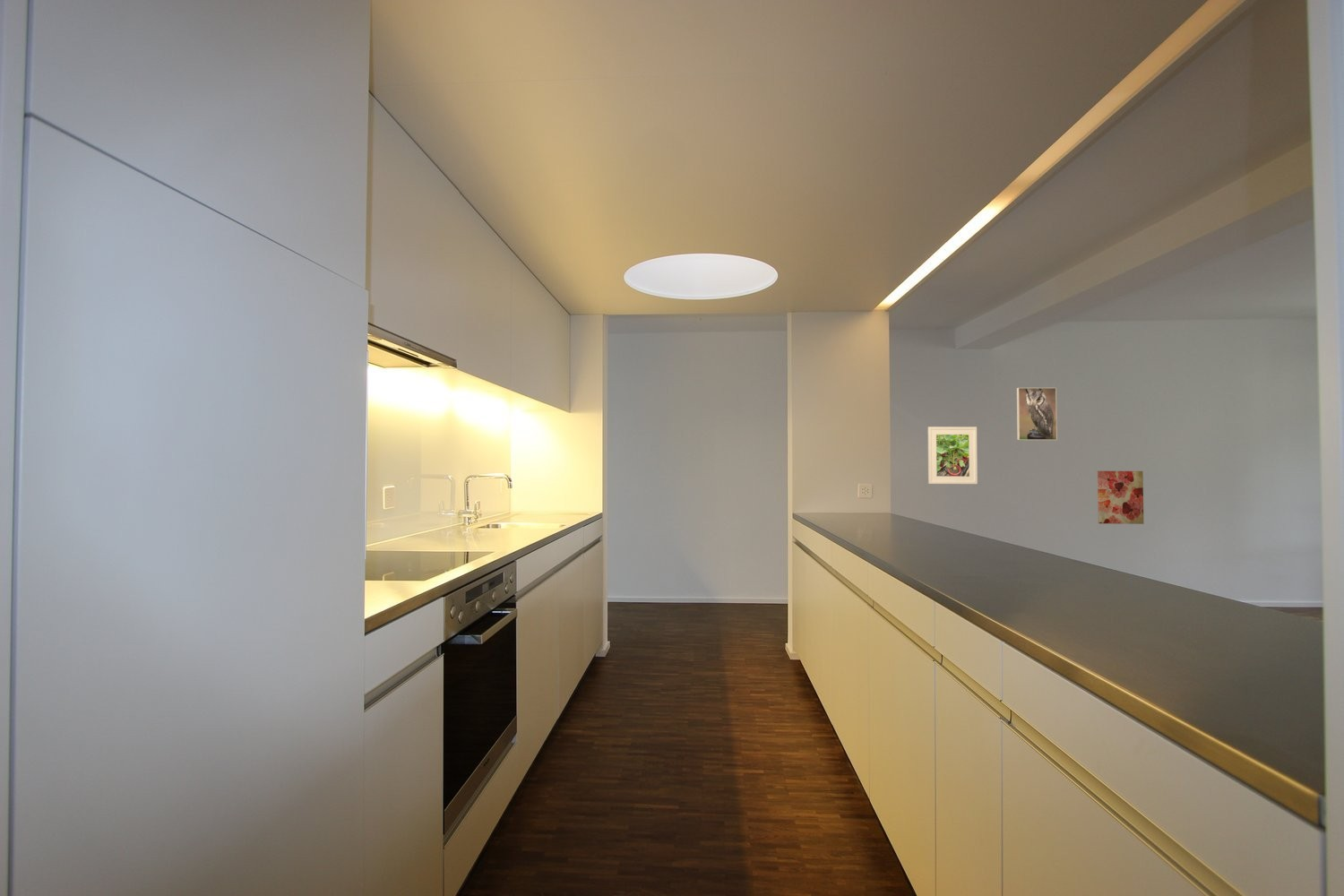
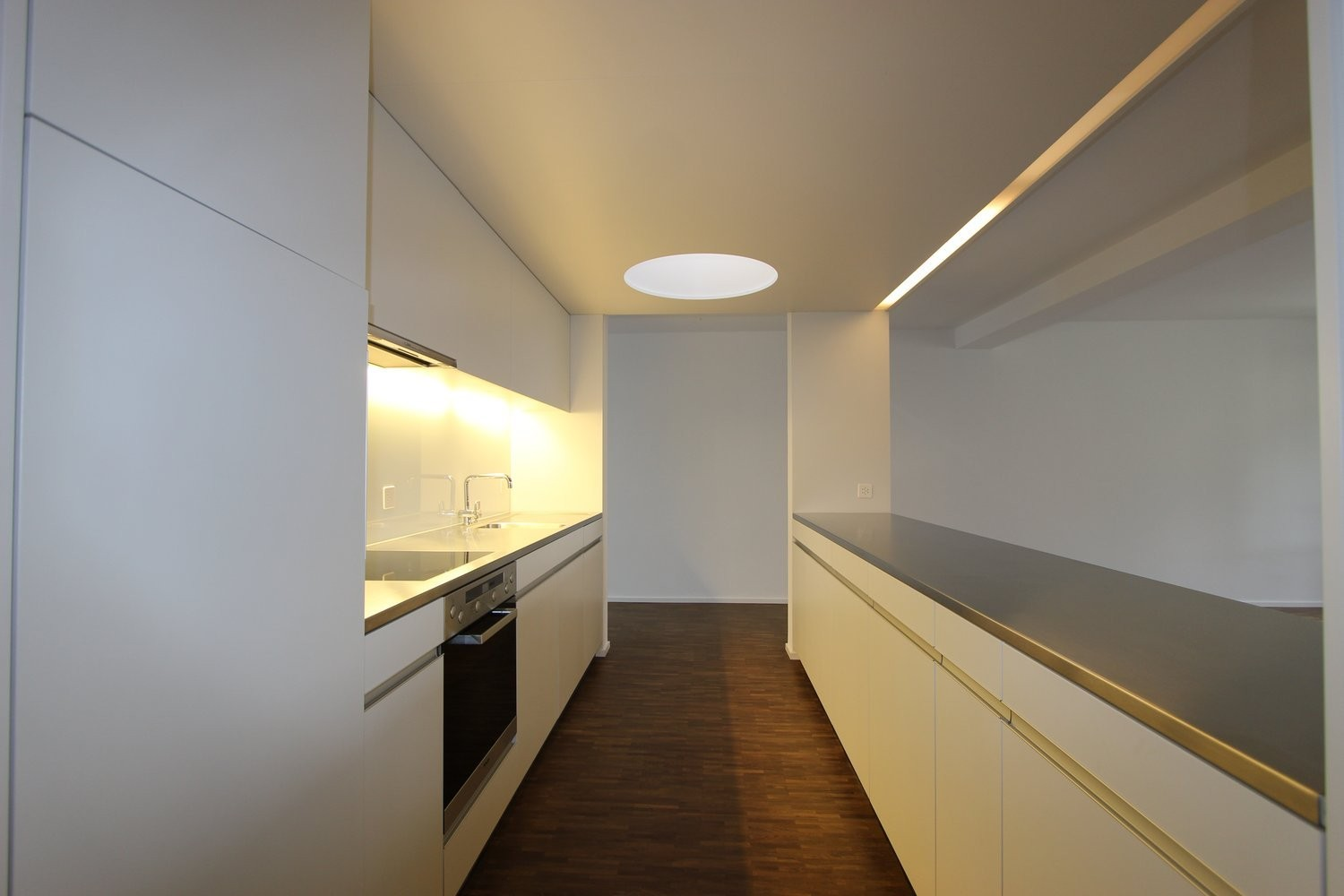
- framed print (952, 455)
- wall art (1120, 497)
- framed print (1037, 414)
